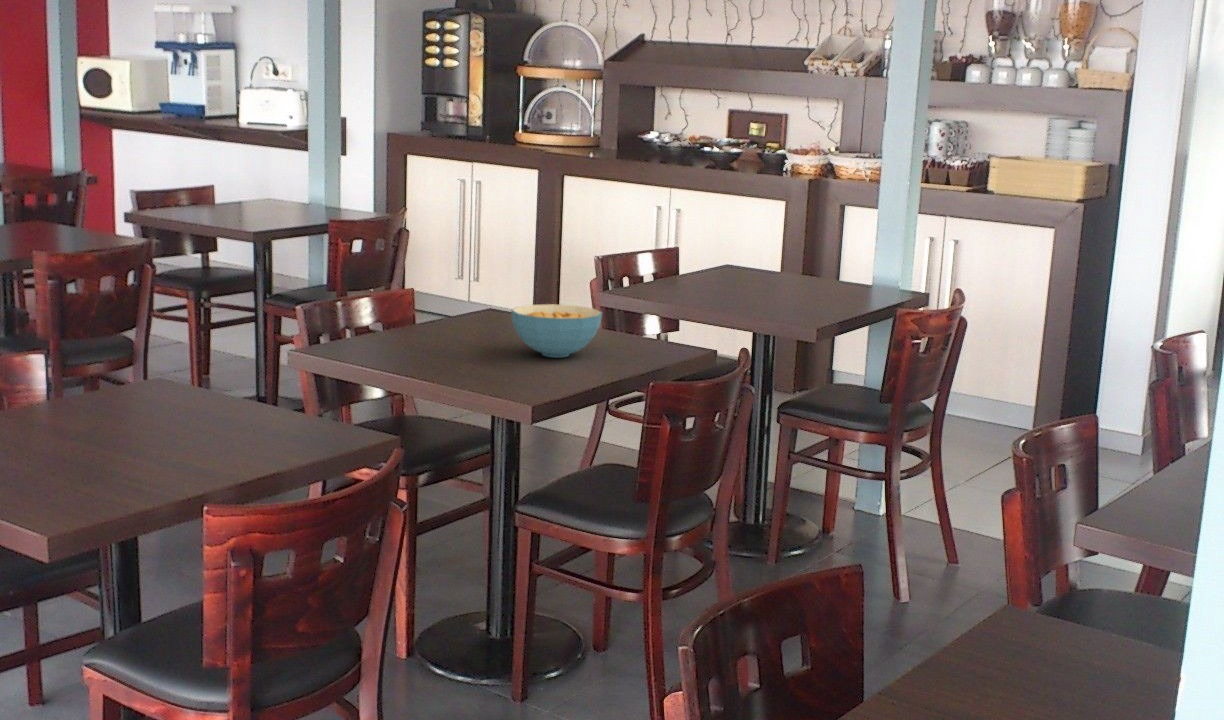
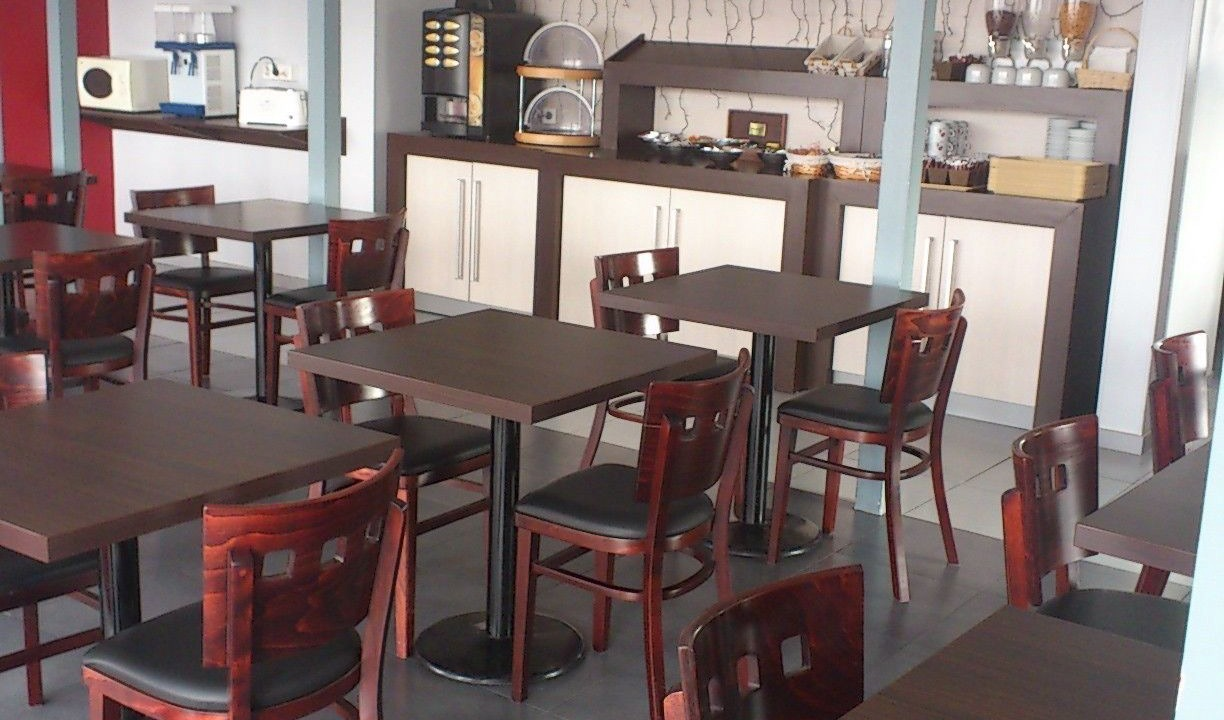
- cereal bowl (556, 333)
